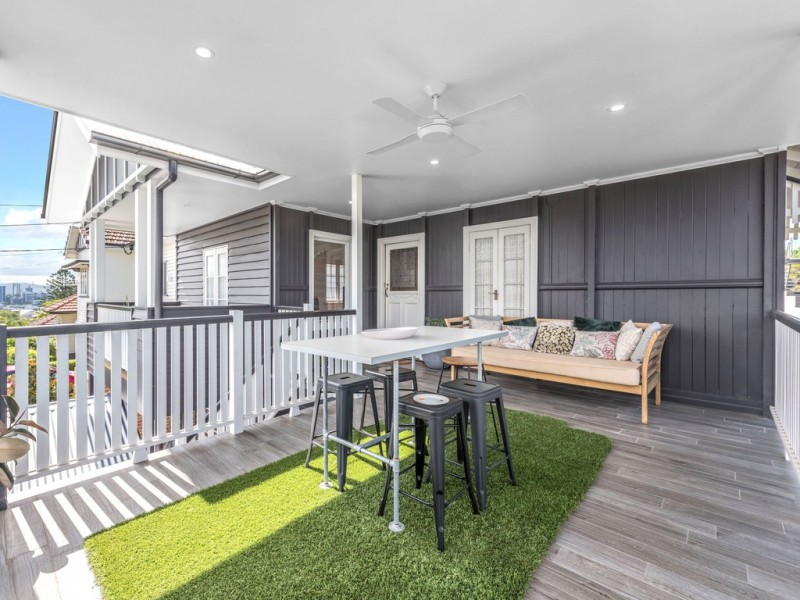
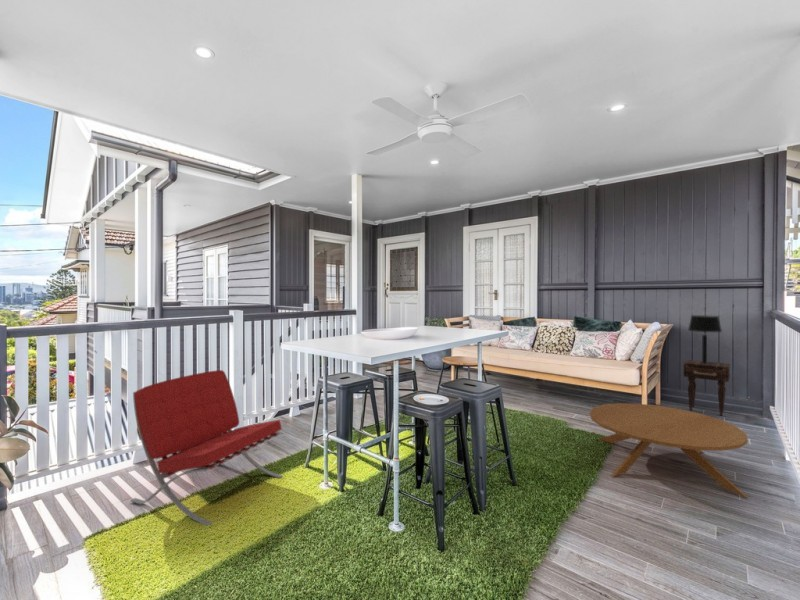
+ table lamp (704, 339)
+ coffee table (660, 442)
+ nightstand (708, 379)
+ lounge chair (211, 433)
